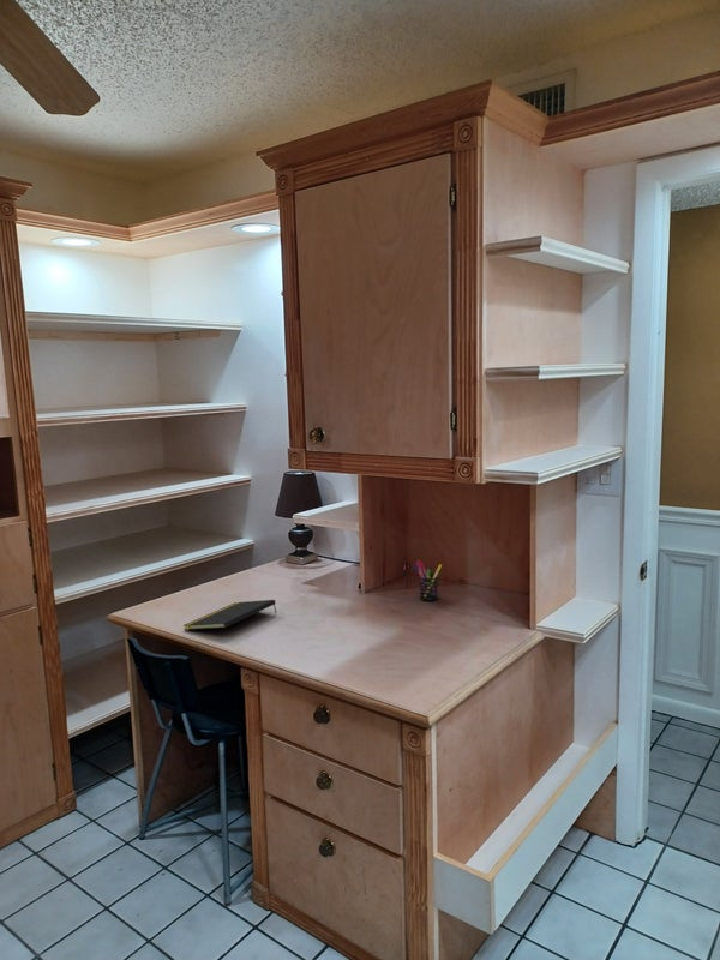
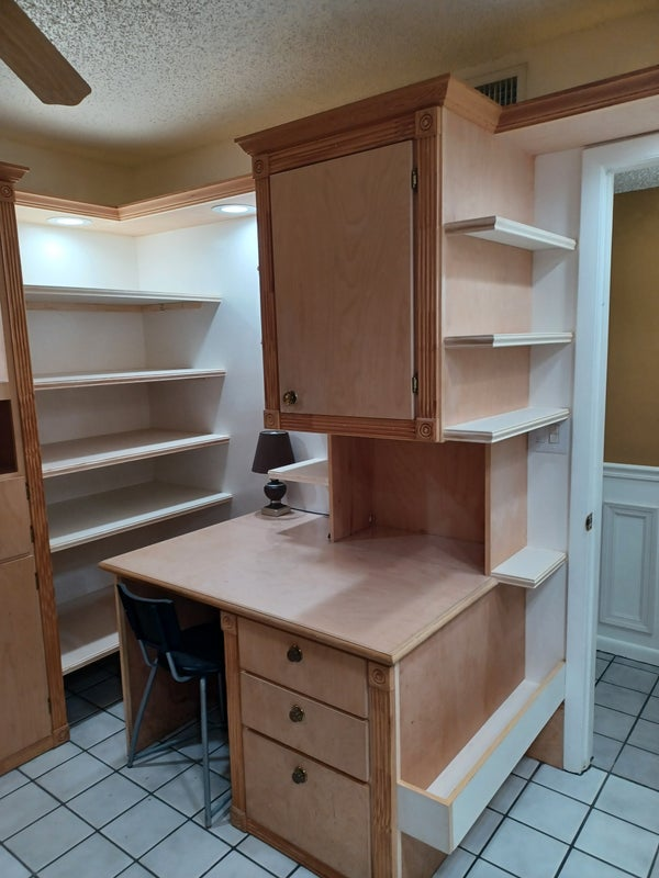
- pen holder (427, 580)
- notepad (230, 614)
